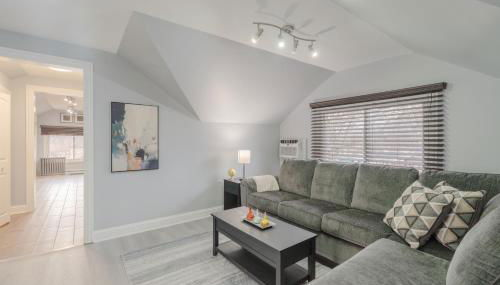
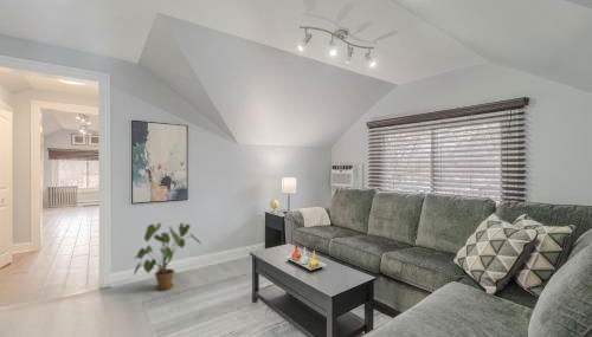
+ house plant (167, 253)
